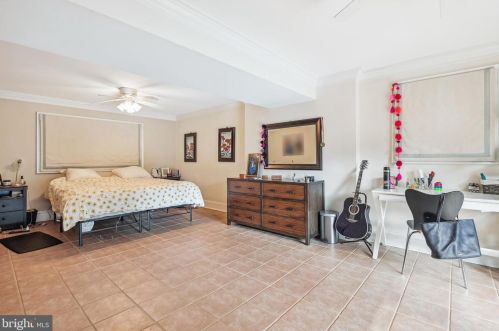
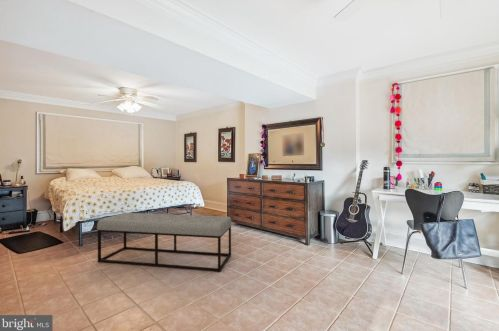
+ bench (166, 234)
